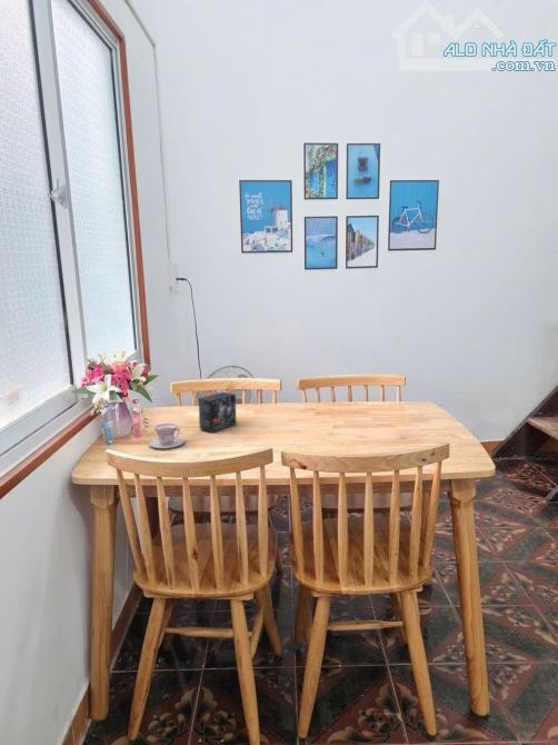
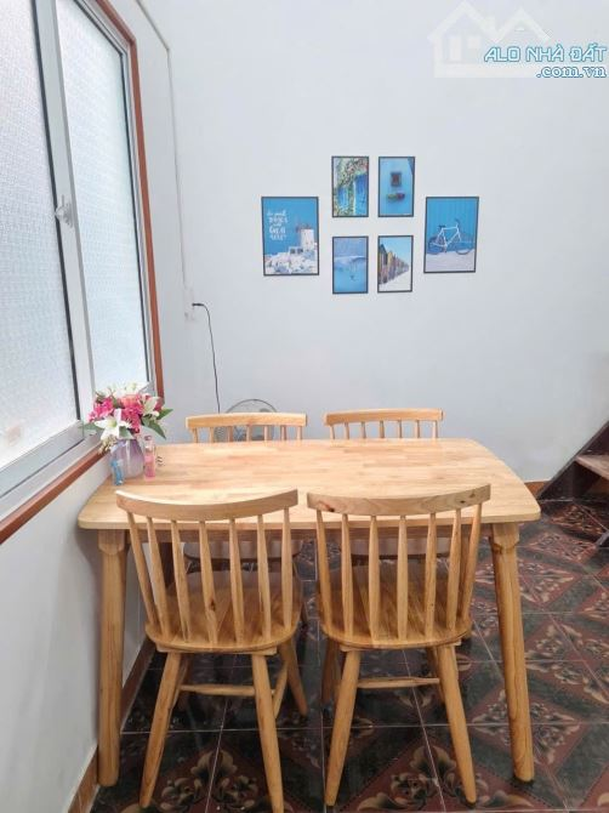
- small box (217, 411)
- teacup (166, 435)
